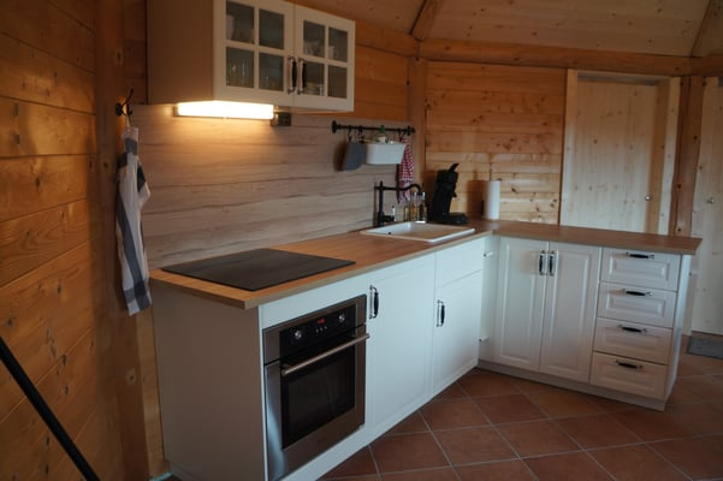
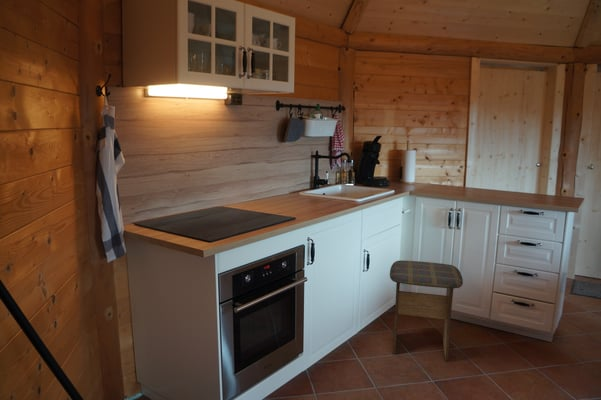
+ stool (423, 309)
